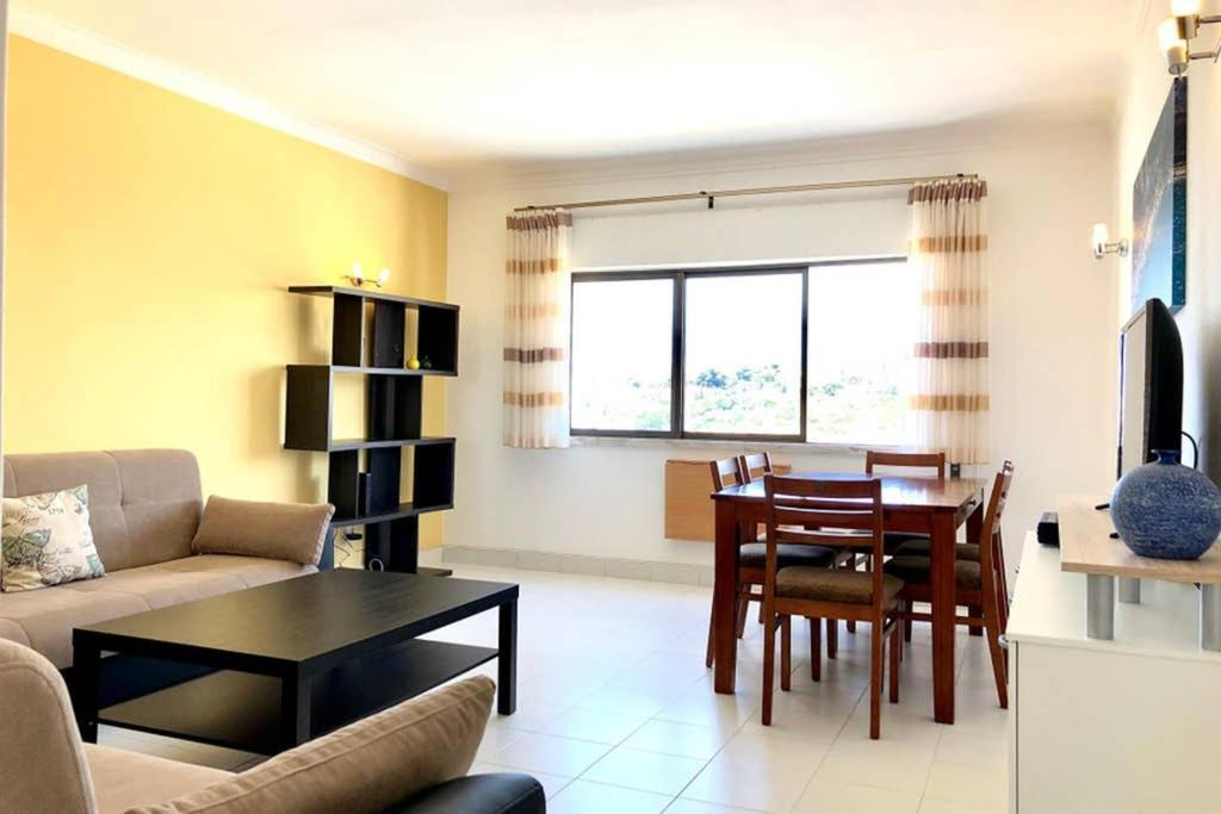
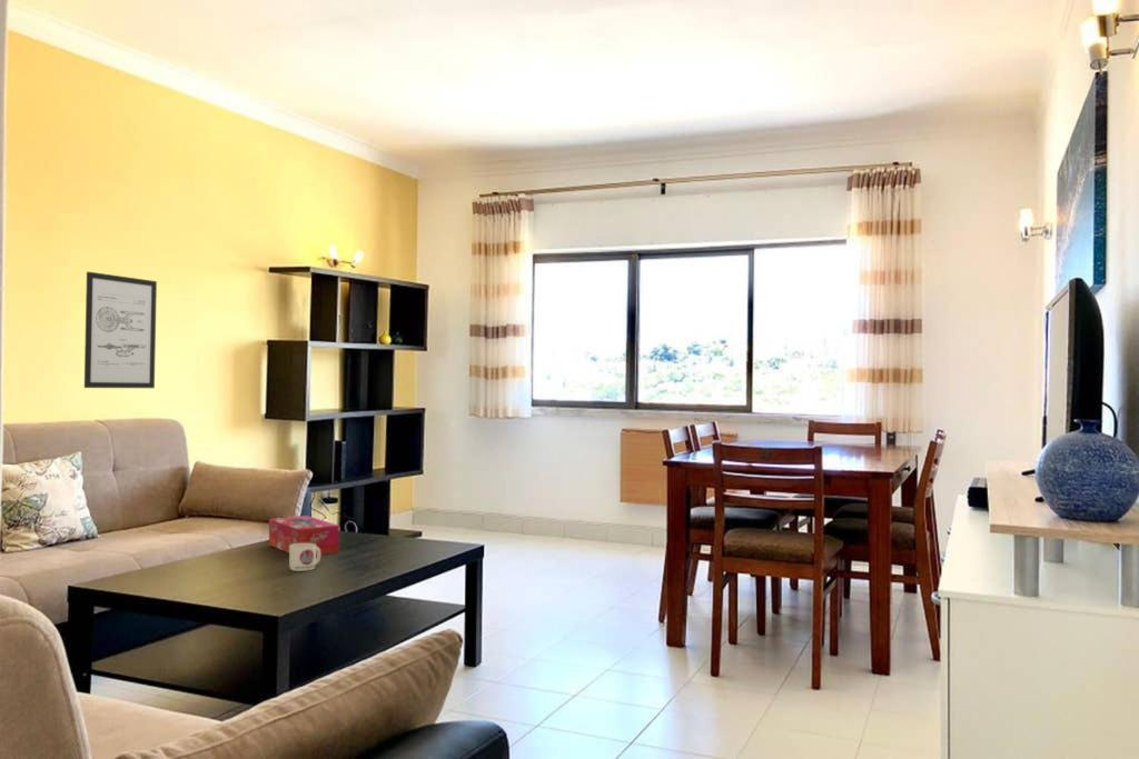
+ tissue box (303, 535)
+ mug (306, 556)
+ wall art (121, 332)
